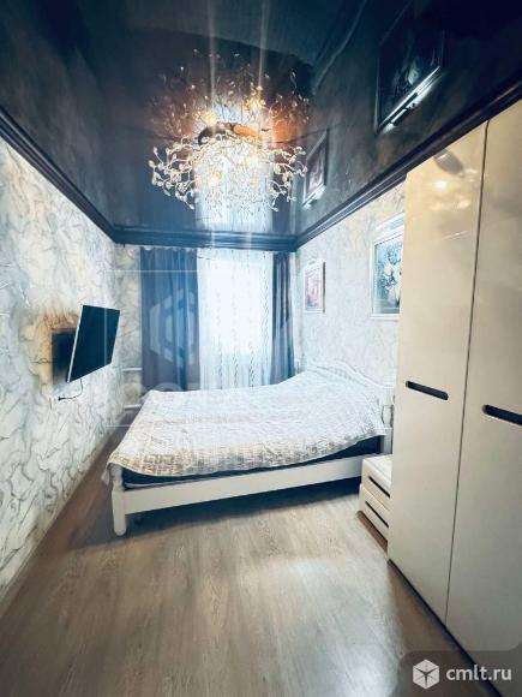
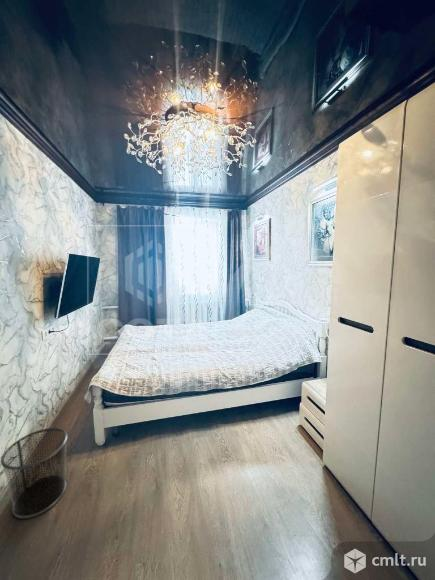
+ waste bin (39, 471)
